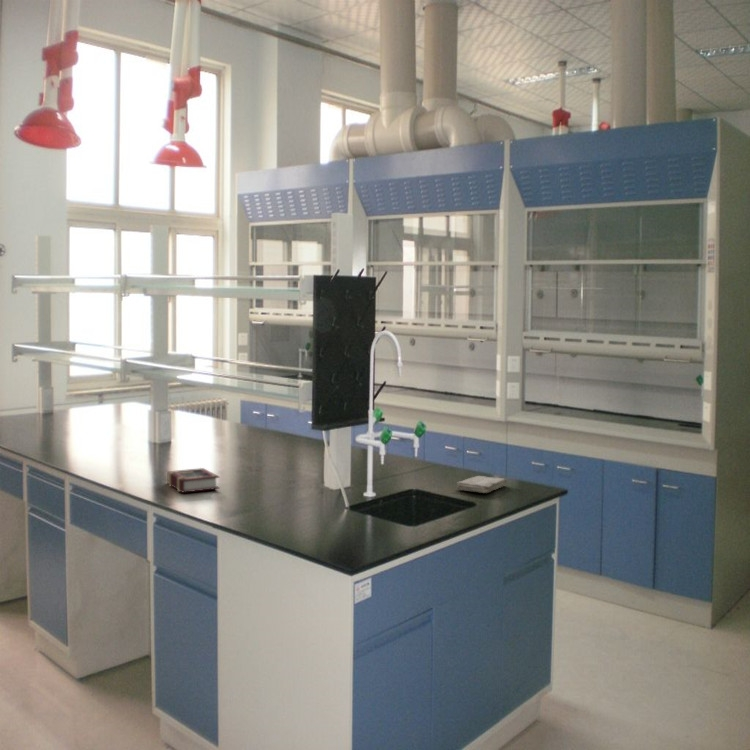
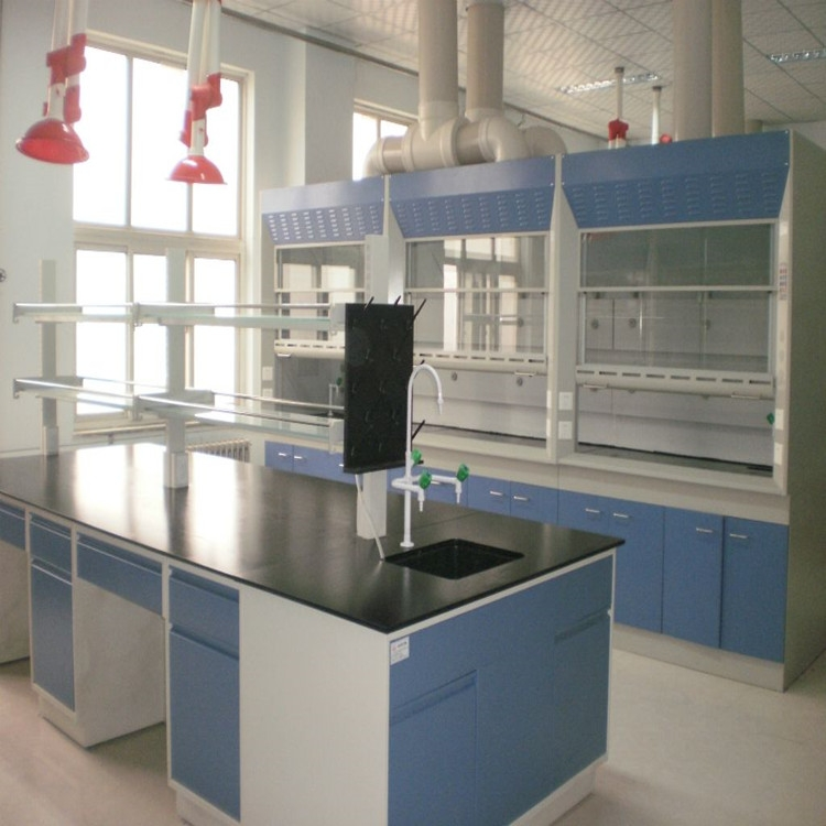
- washcloth (481, 483)
- book (192, 479)
